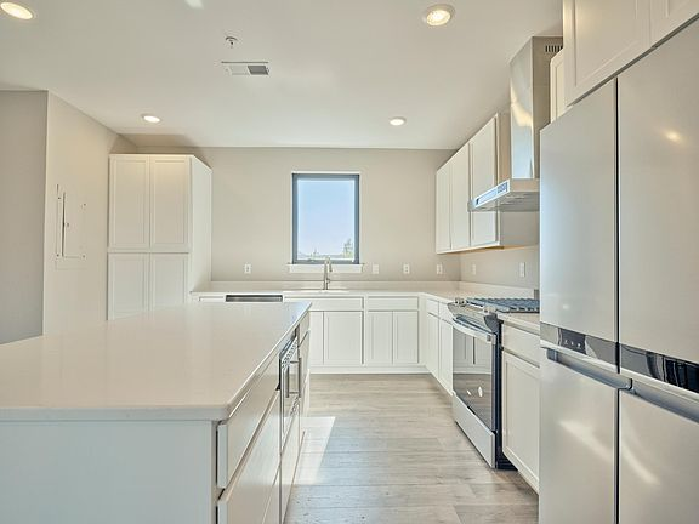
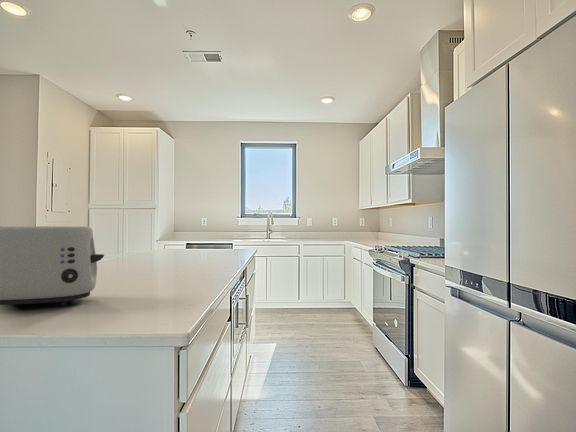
+ toaster (37, 265)
